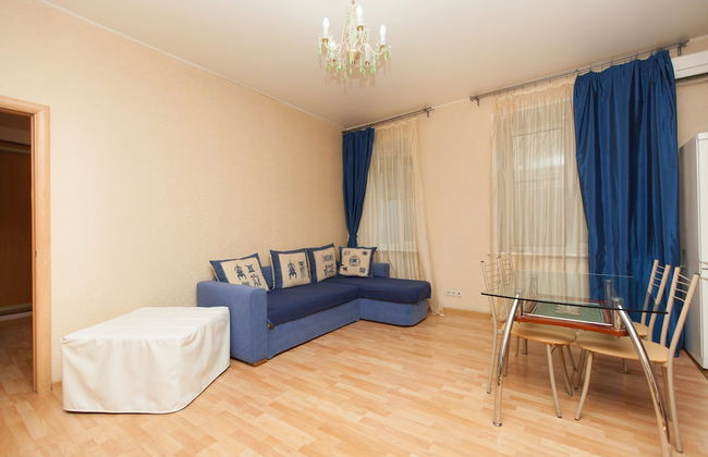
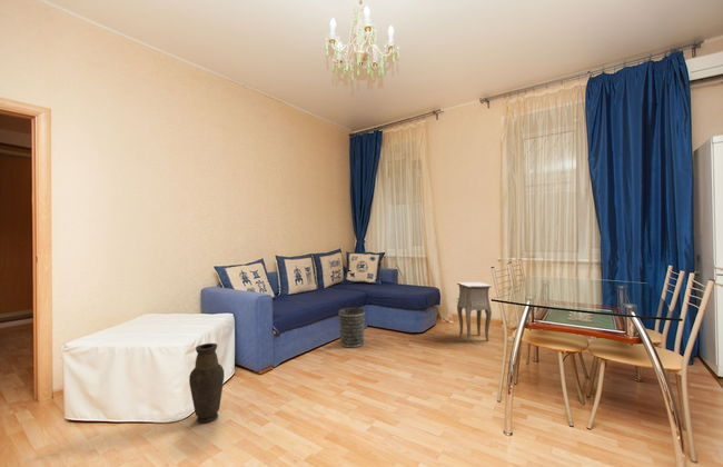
+ wastebasket (351, 327)
+ vase (207, 381)
+ side table (474, 309)
